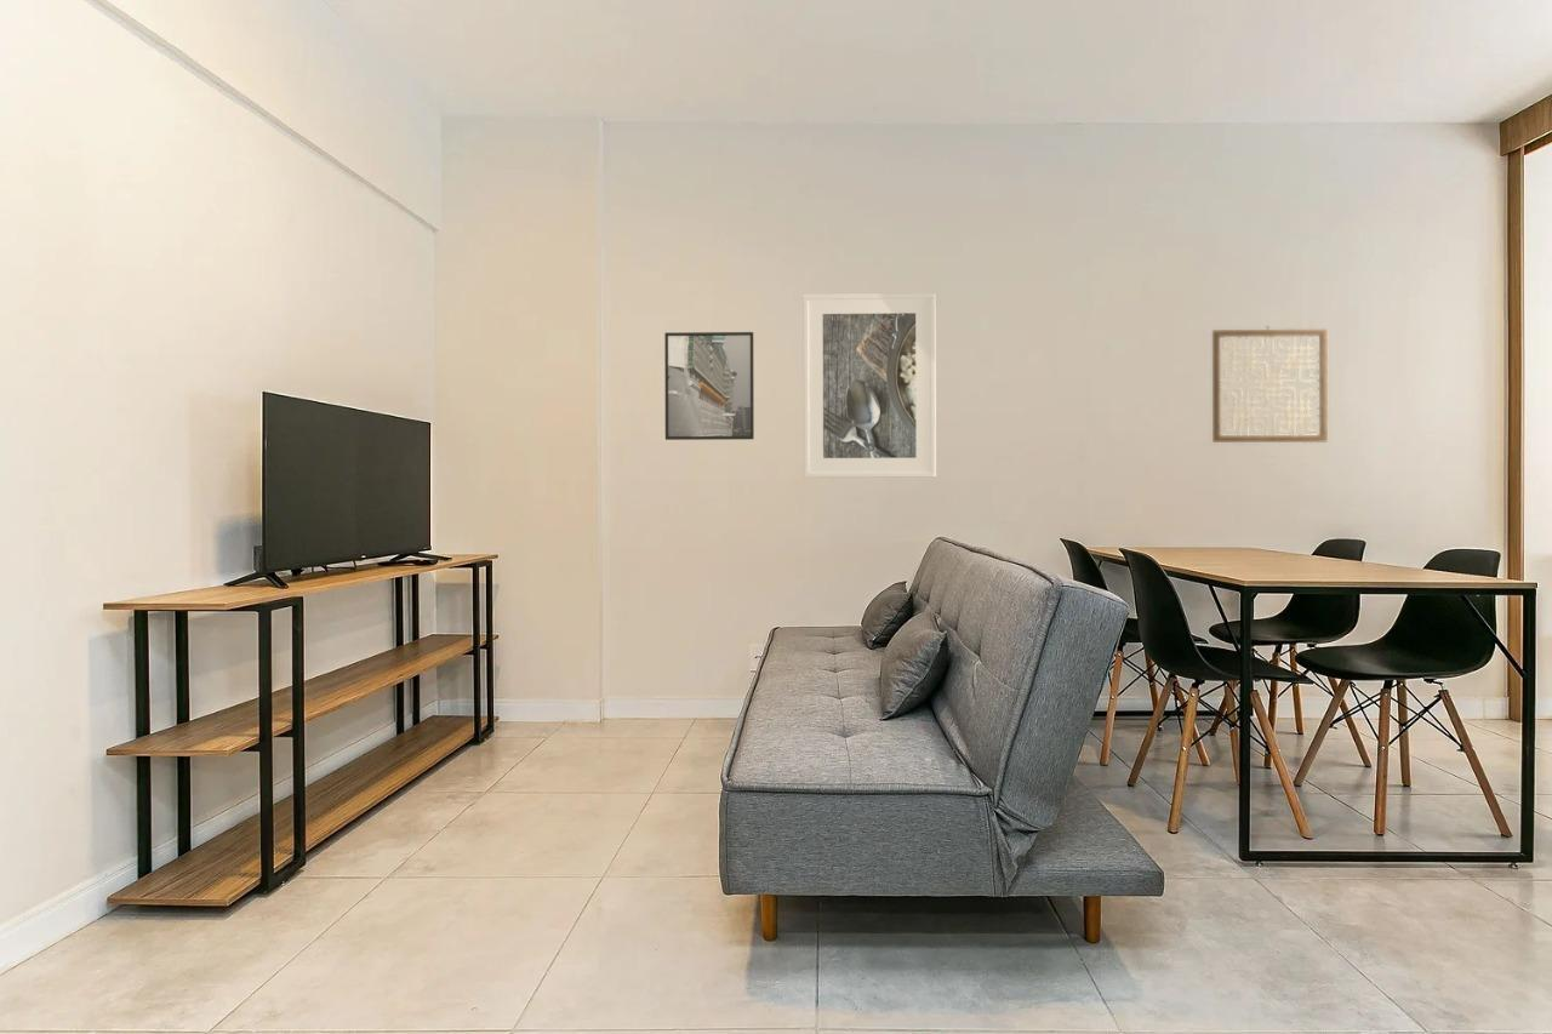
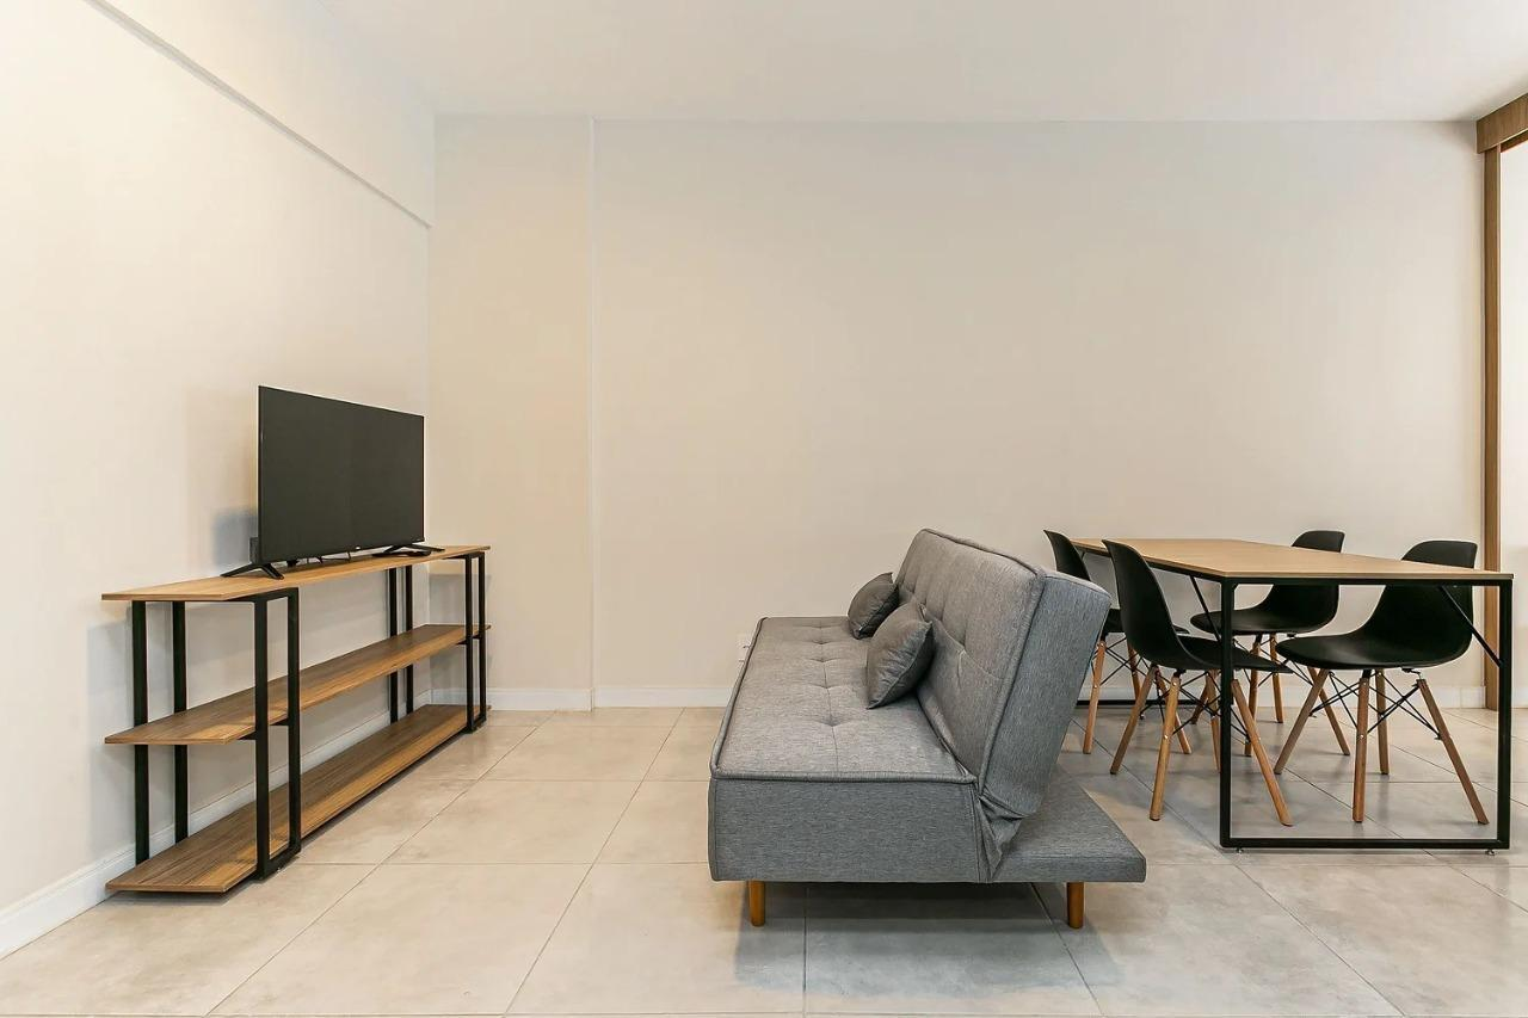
- wall art (1269, 382)
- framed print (868, 385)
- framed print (709, 385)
